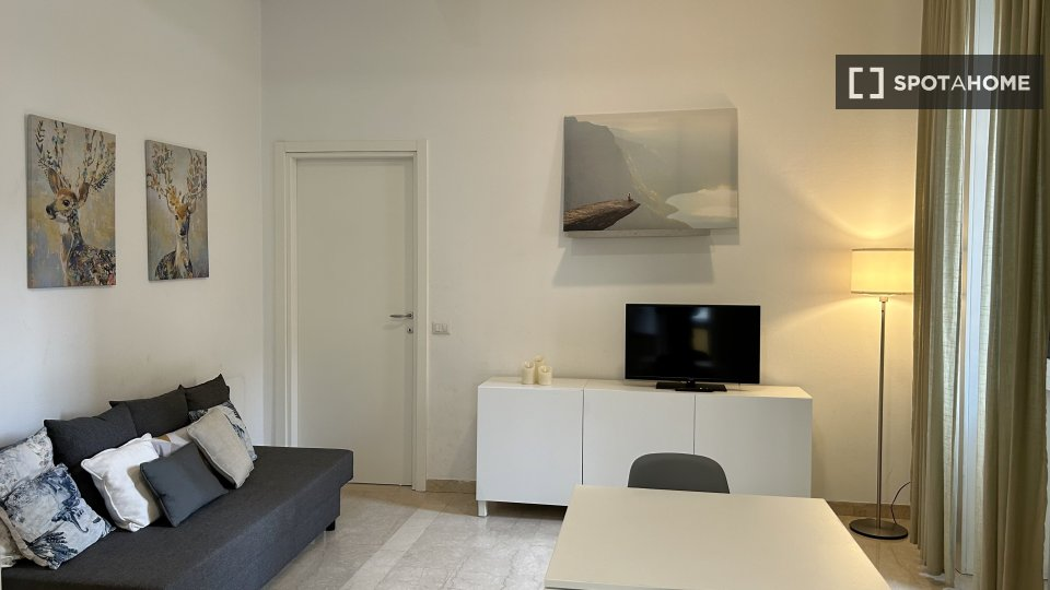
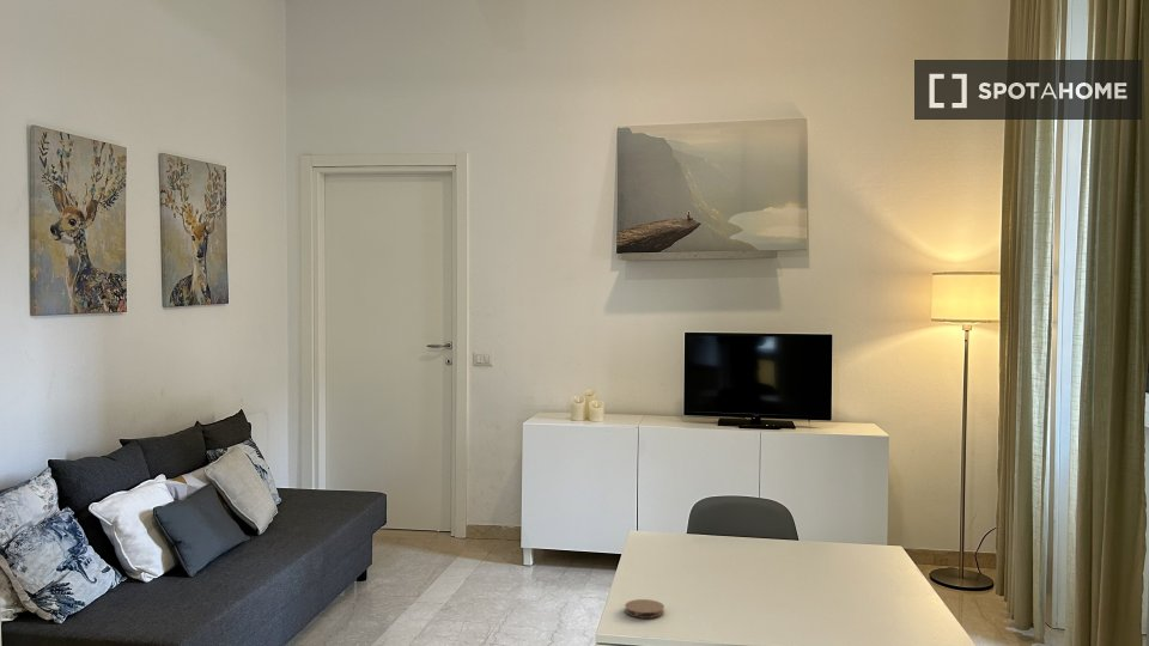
+ coaster (644, 608)
